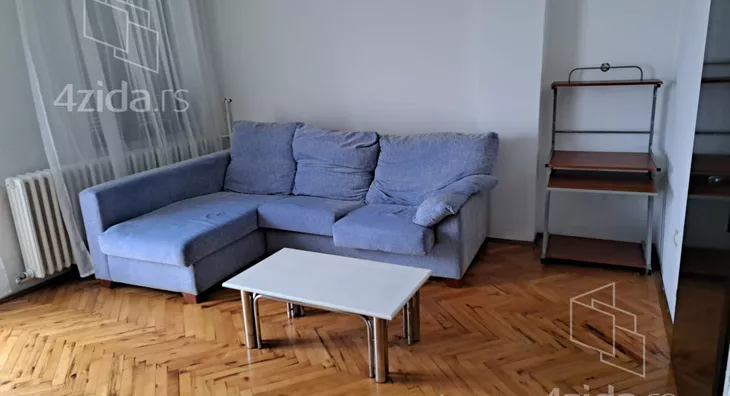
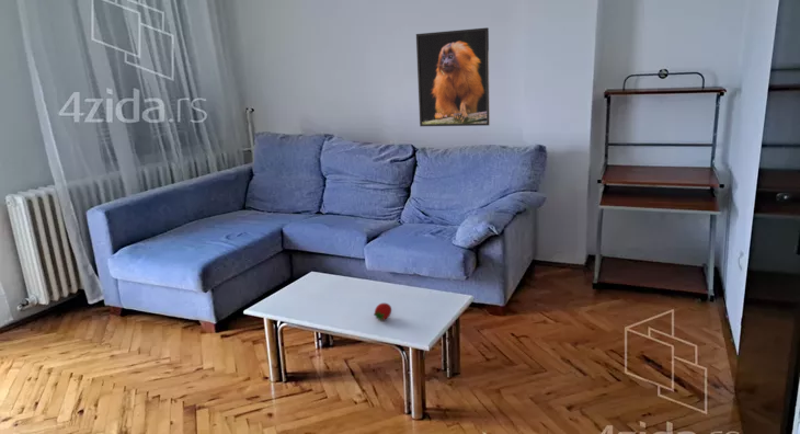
+ fruit (384, 311)
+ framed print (453, 79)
